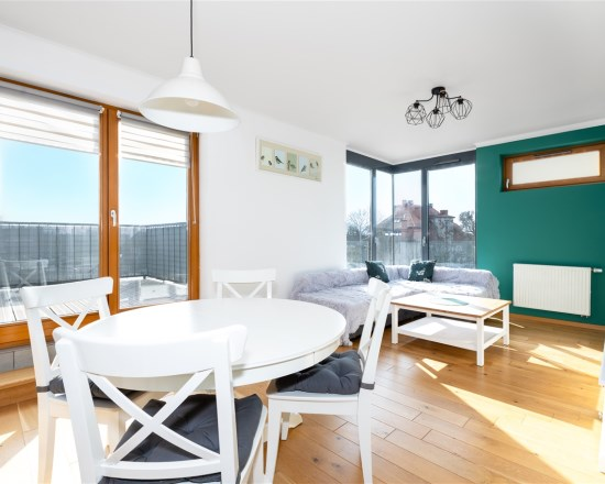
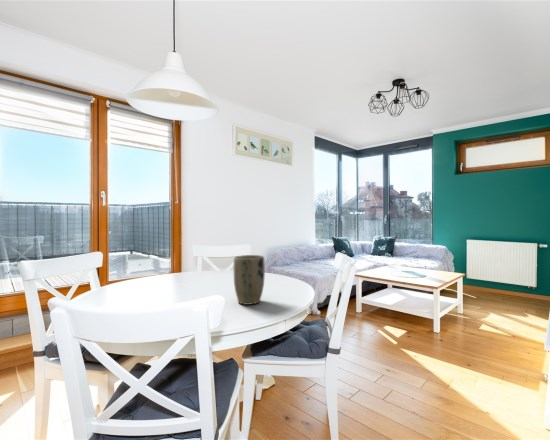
+ plant pot (249, 279)
